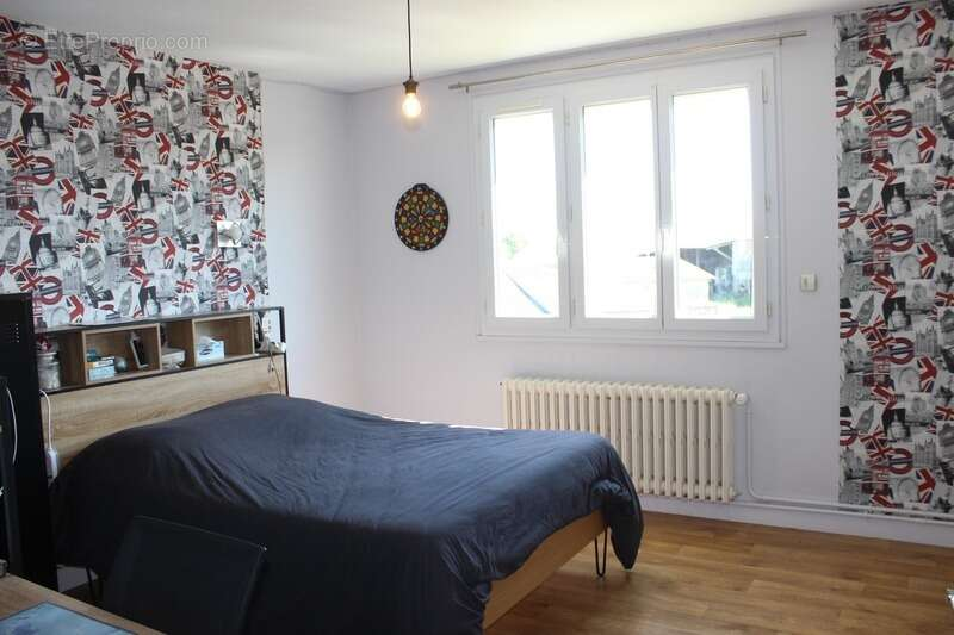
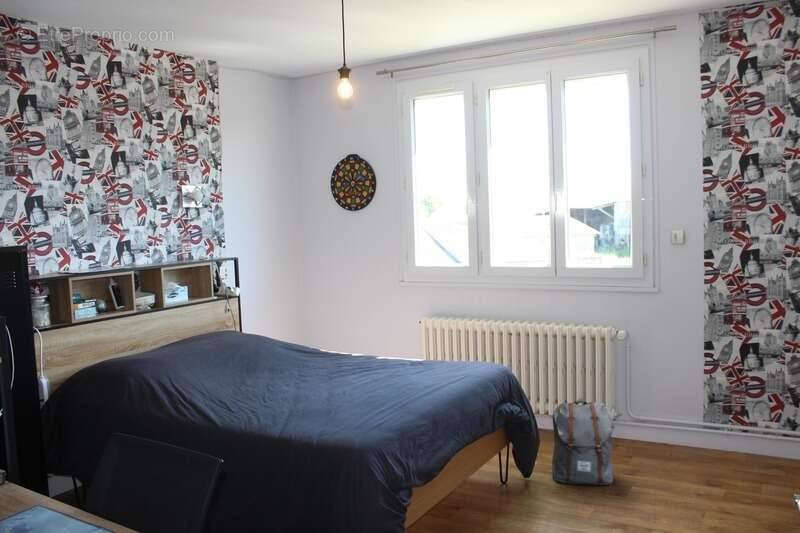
+ backpack (581, 438)
